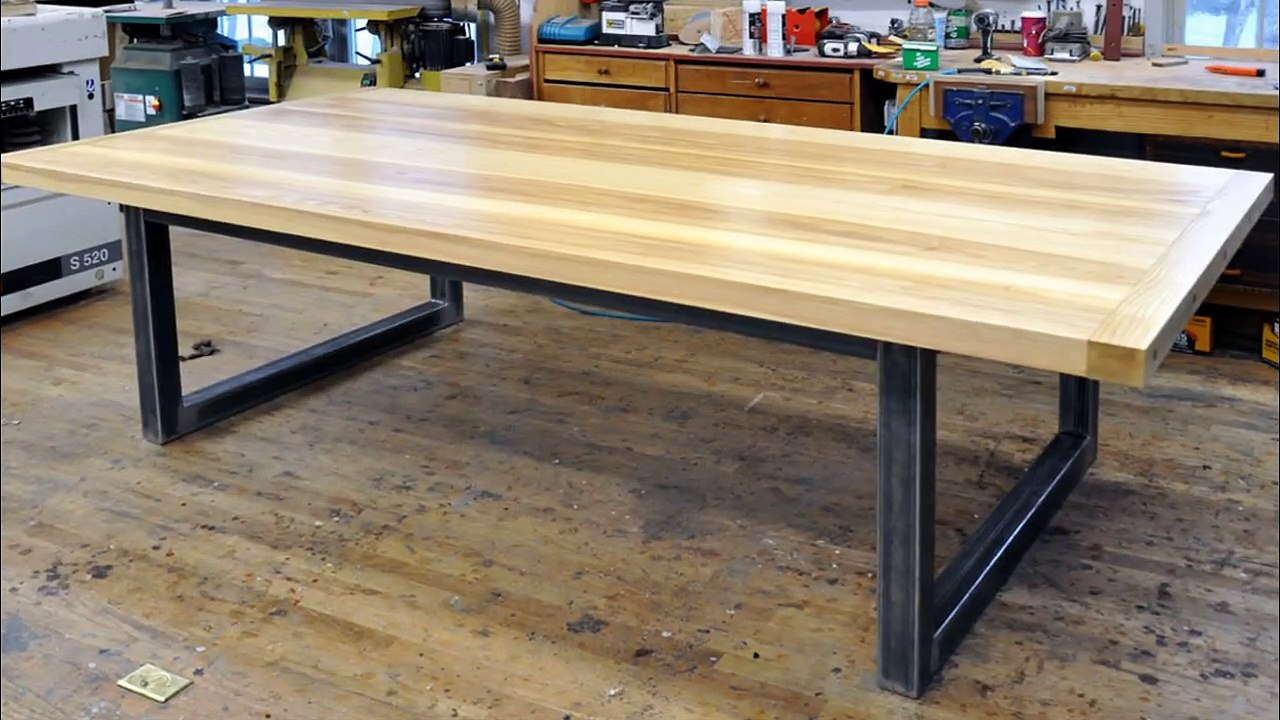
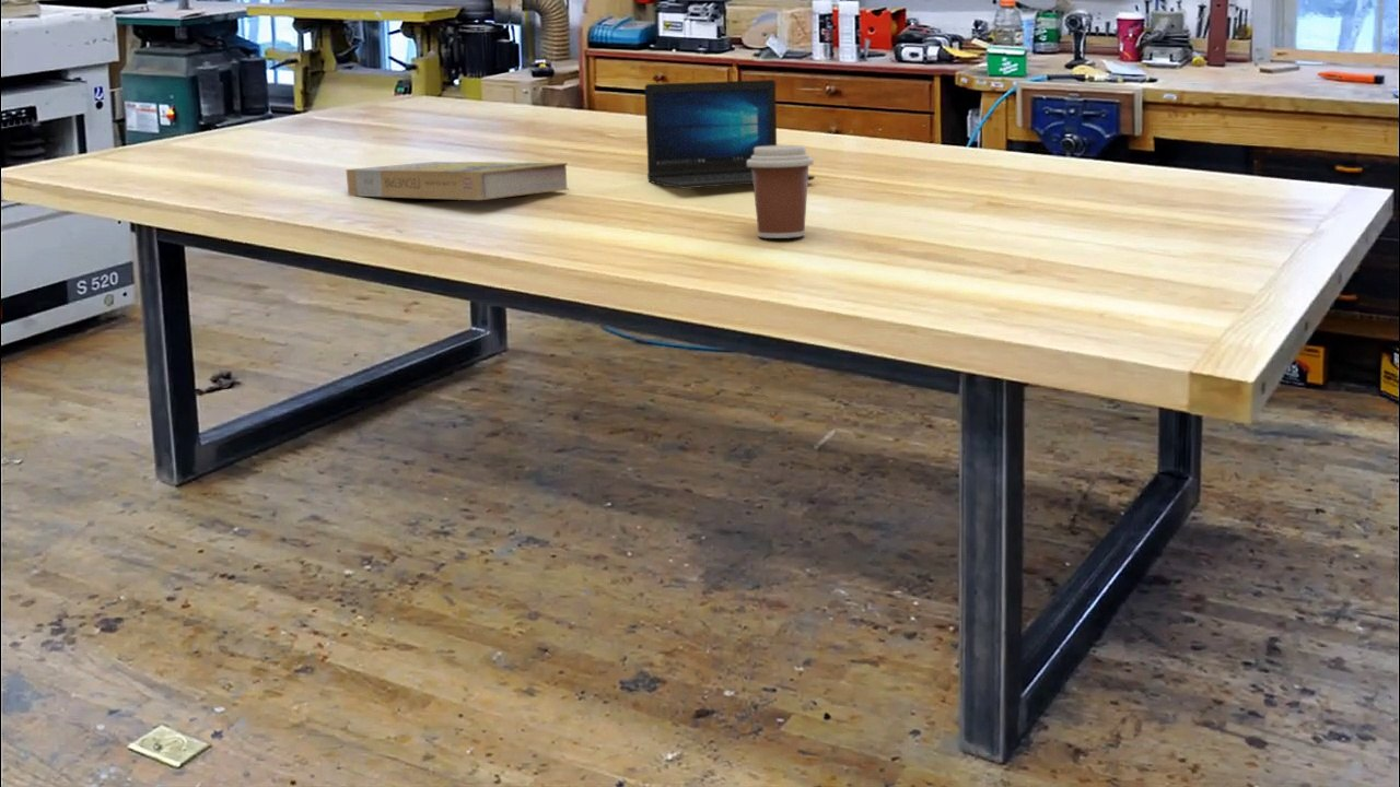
+ book (456, 179)
+ coffee cup (780, 191)
+ laptop (728, 132)
